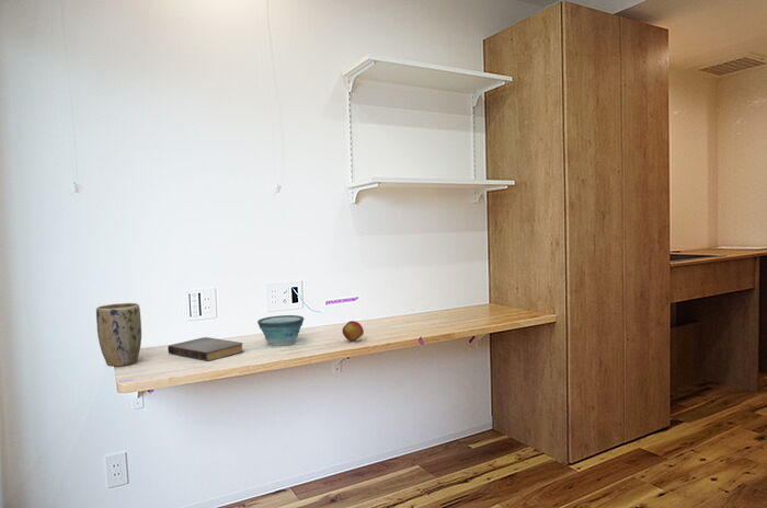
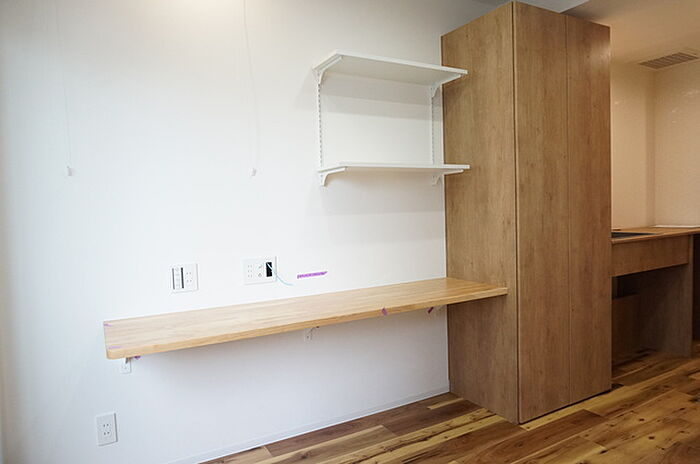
- book (206, 348)
- plant pot (119, 334)
- bowl (281, 331)
- apple (353, 331)
